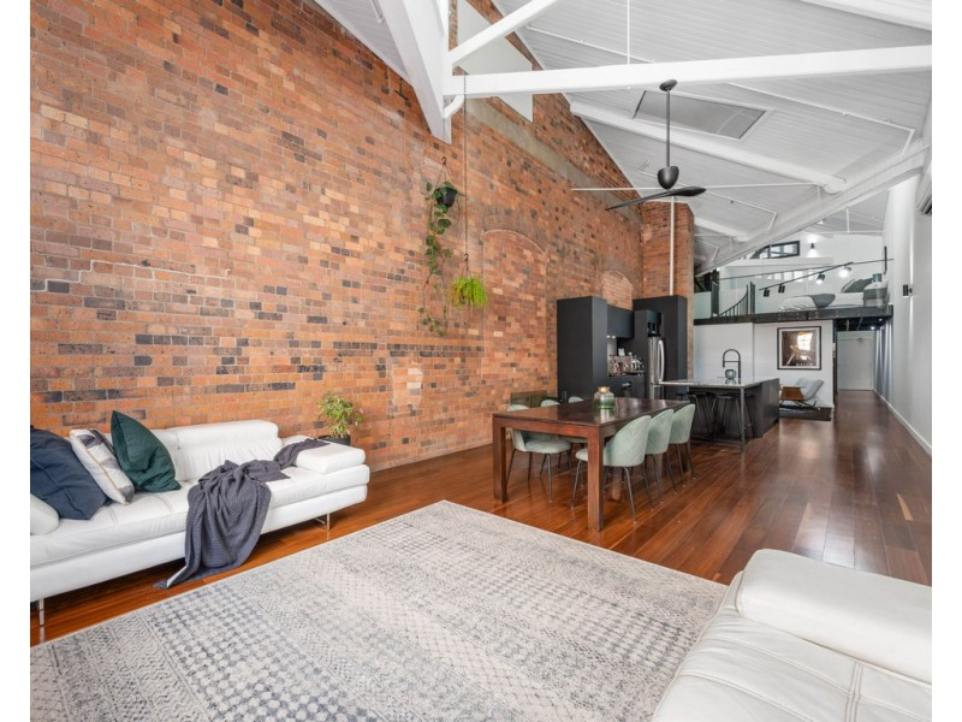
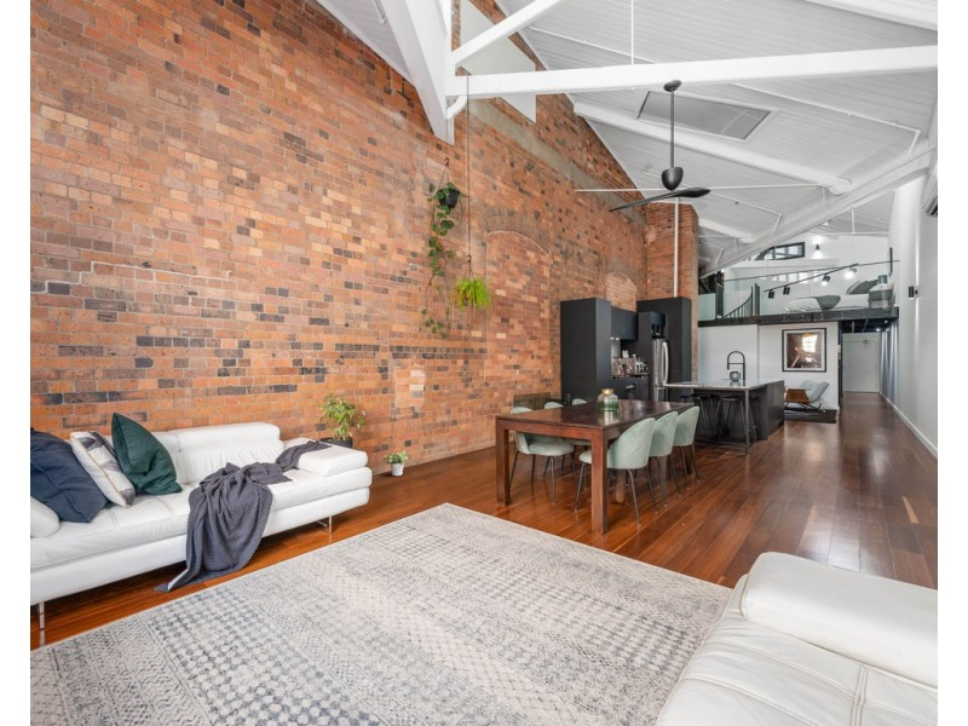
+ potted plant (396, 462)
